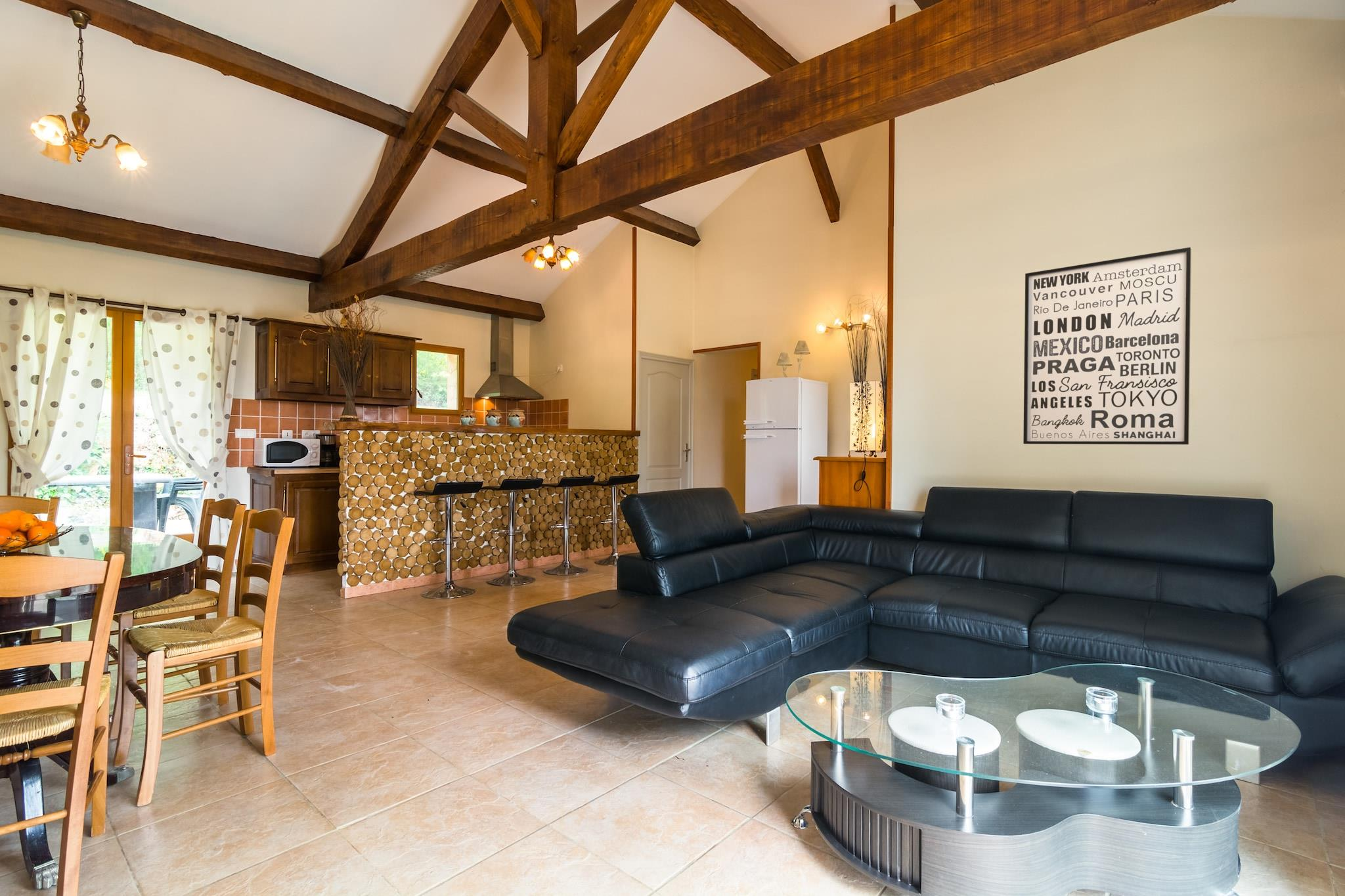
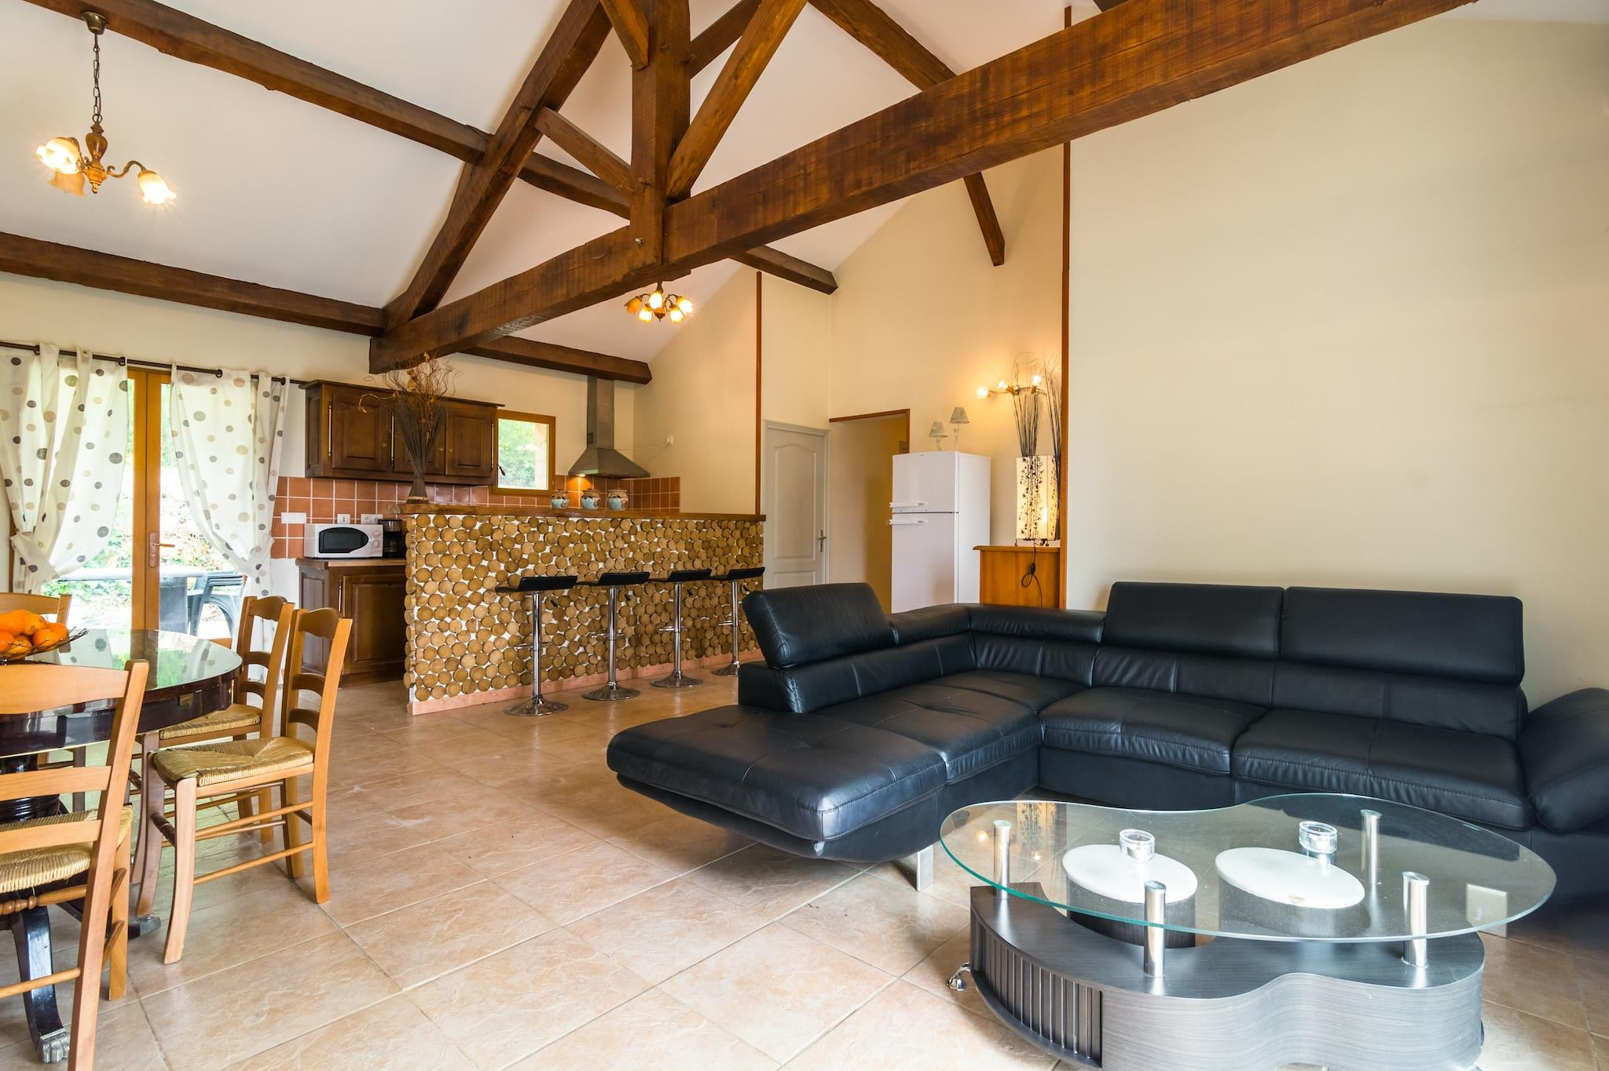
- wall art (1101, 353)
